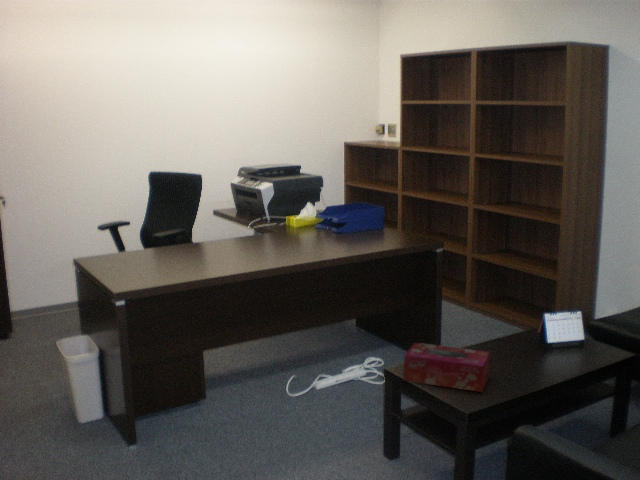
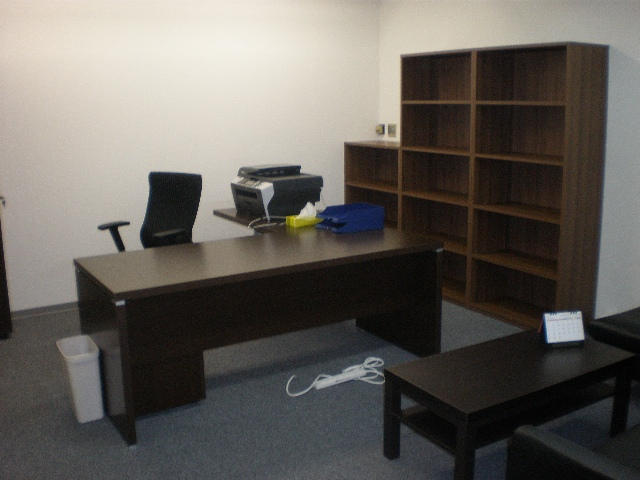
- tissue box (446, 366)
